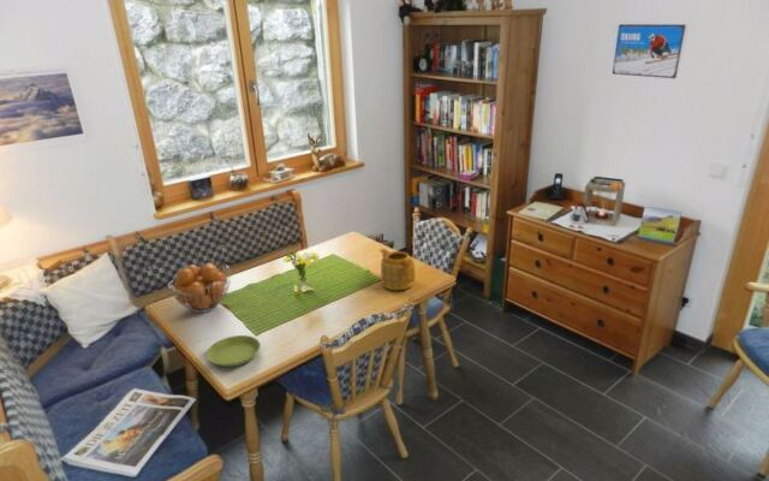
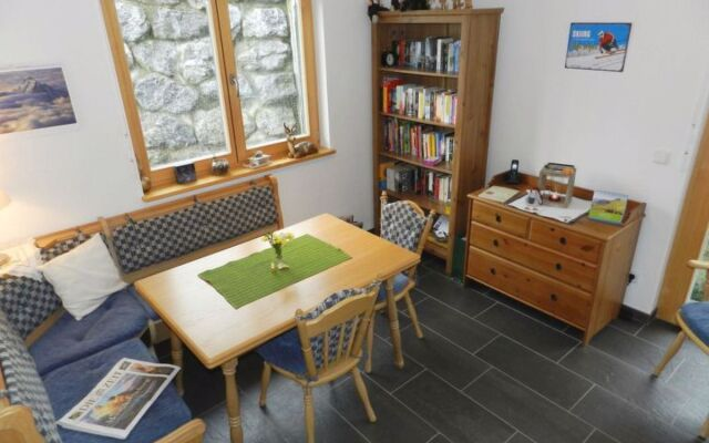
- fruit basket (201, 286)
- saucer (233, 351)
- teapot (397, 268)
